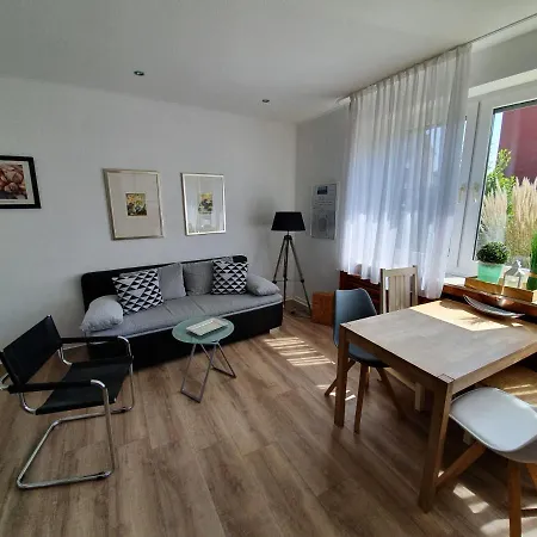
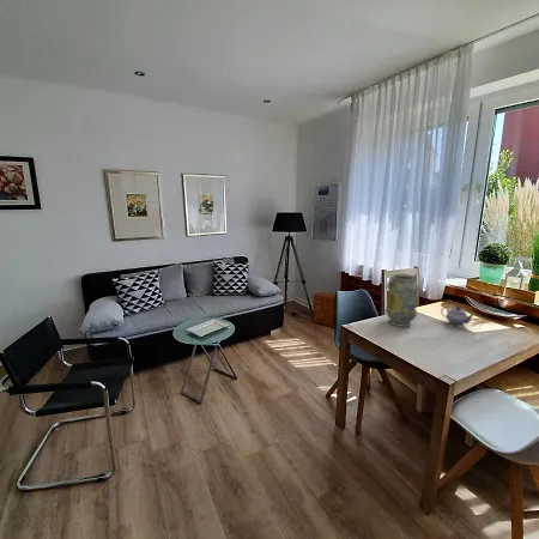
+ teapot (456, 315)
+ vase (401, 299)
